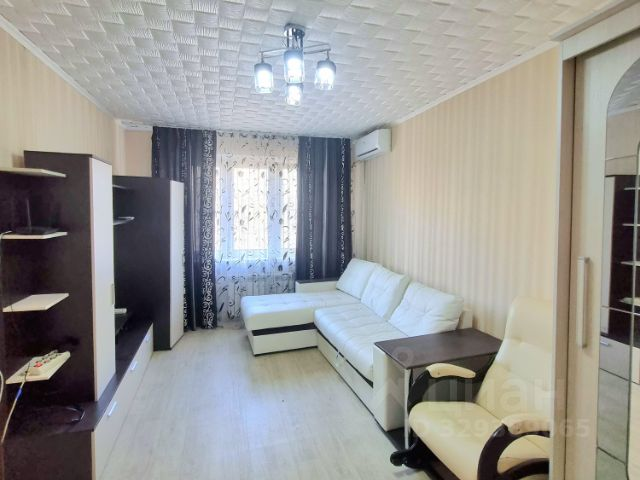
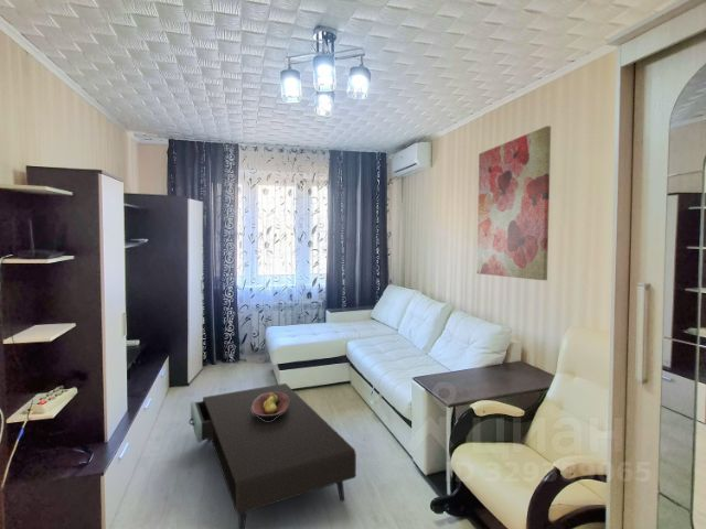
+ fruit bowl (270, 403)
+ wall art (509, 209)
+ coffee table (258, 444)
